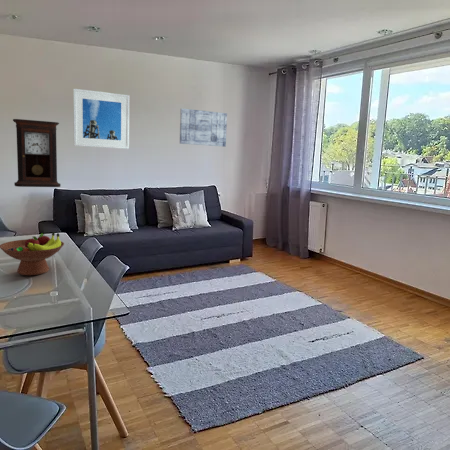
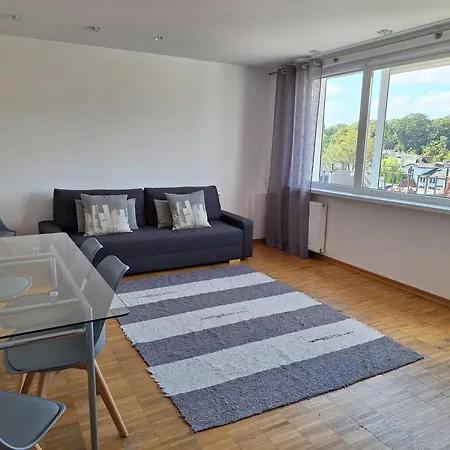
- pendulum clock (37, 154)
- fruit bowl (32, 253)
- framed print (102, 120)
- wall art (203, 128)
